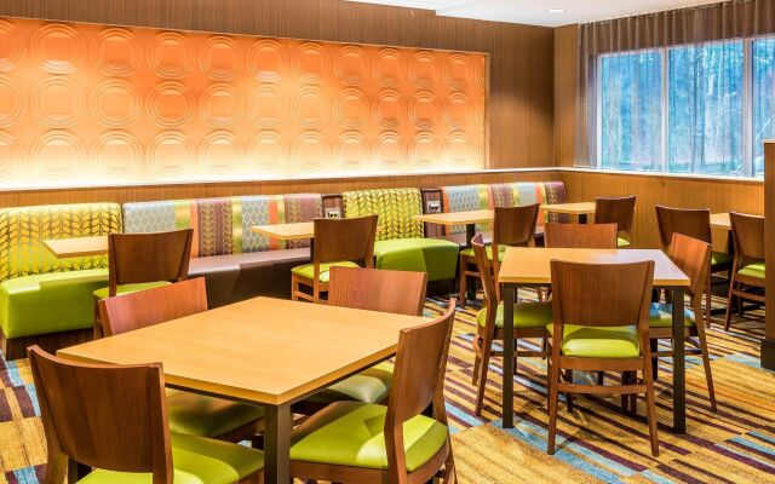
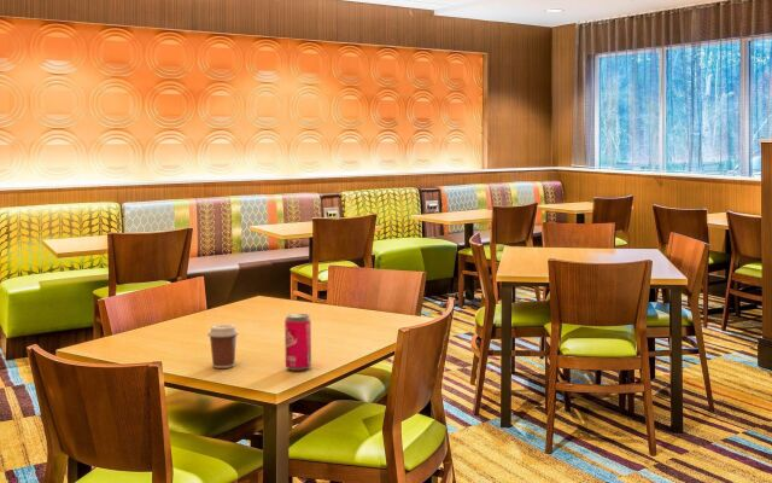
+ coffee cup (223, 345)
+ beverage can (298, 342)
